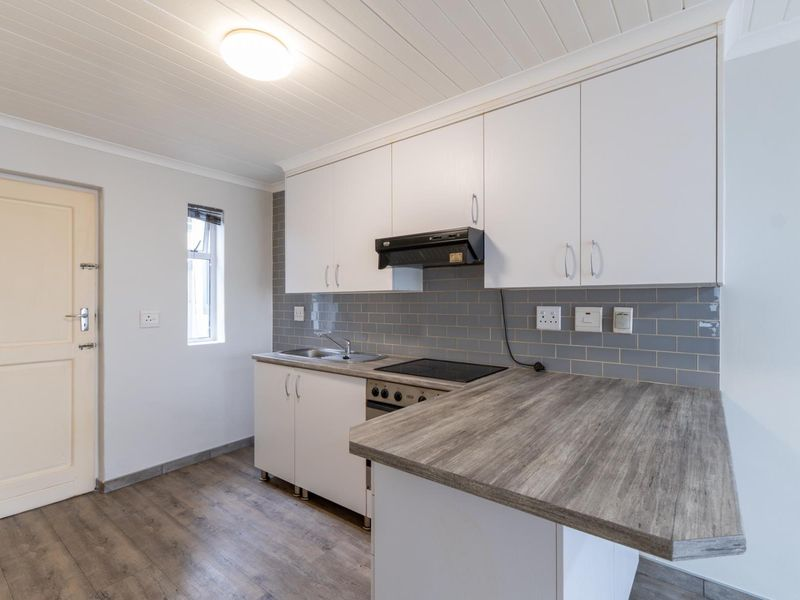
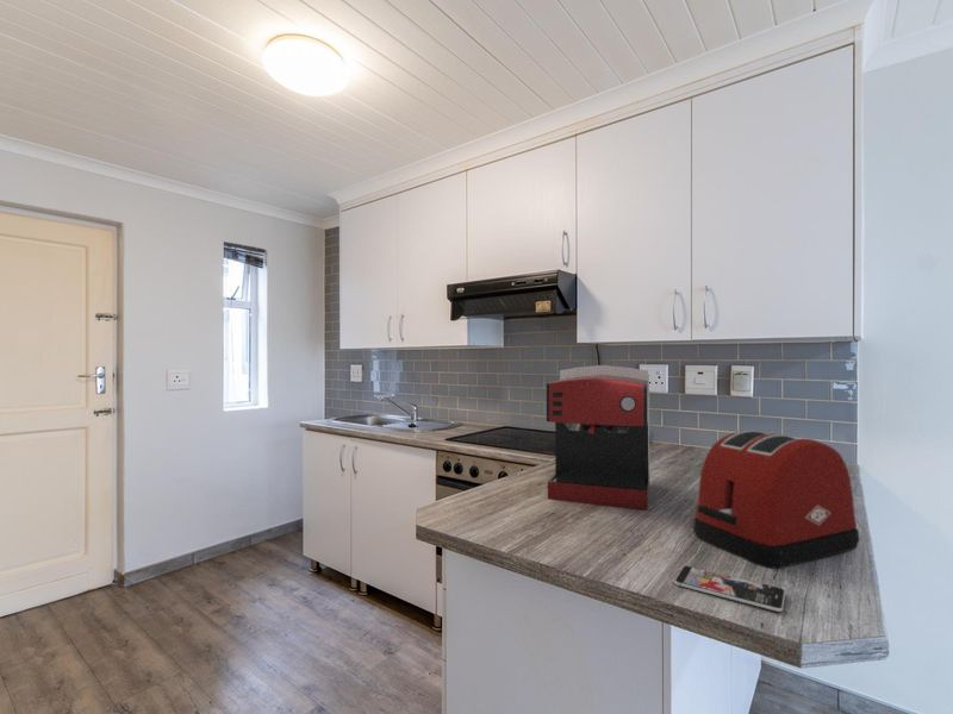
+ toaster (773, 487)
+ coffee maker (599, 430)
+ smartphone (728, 587)
